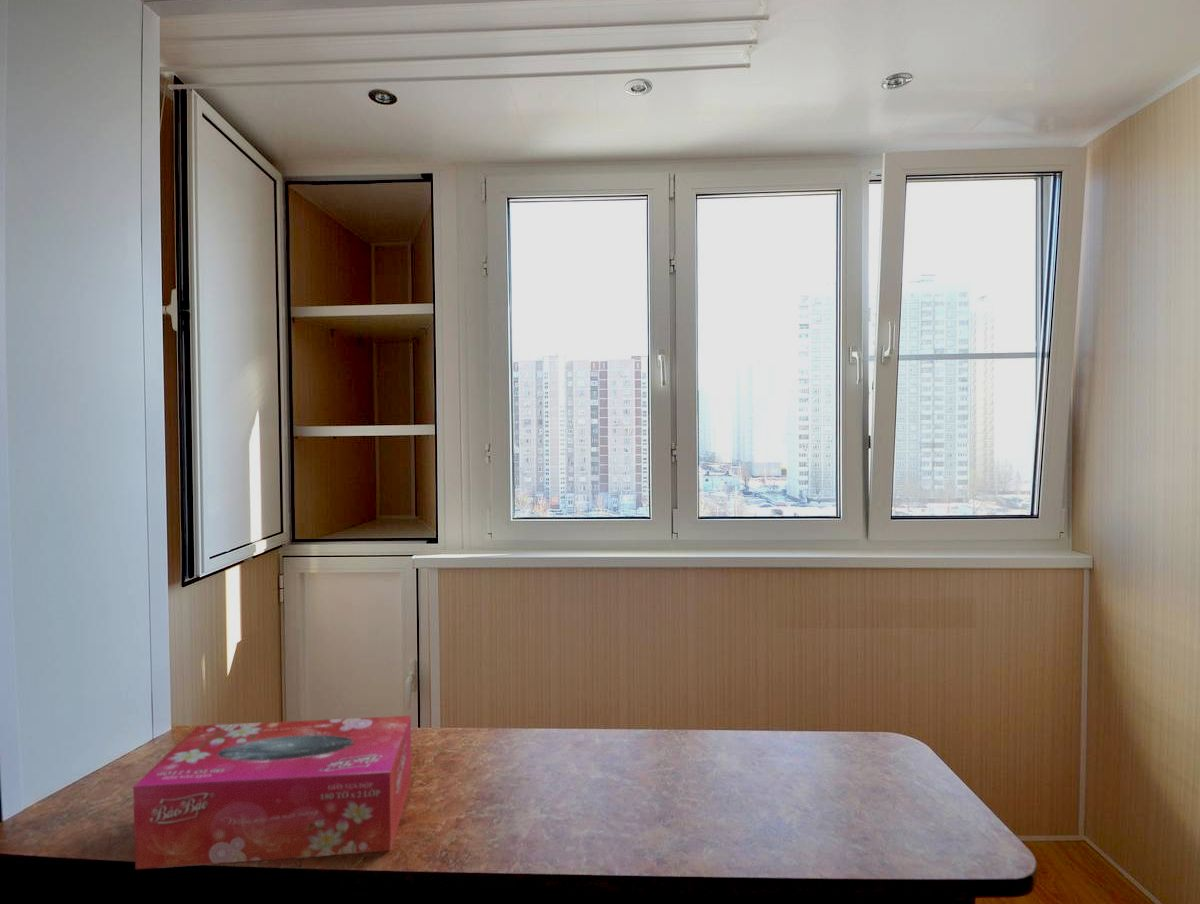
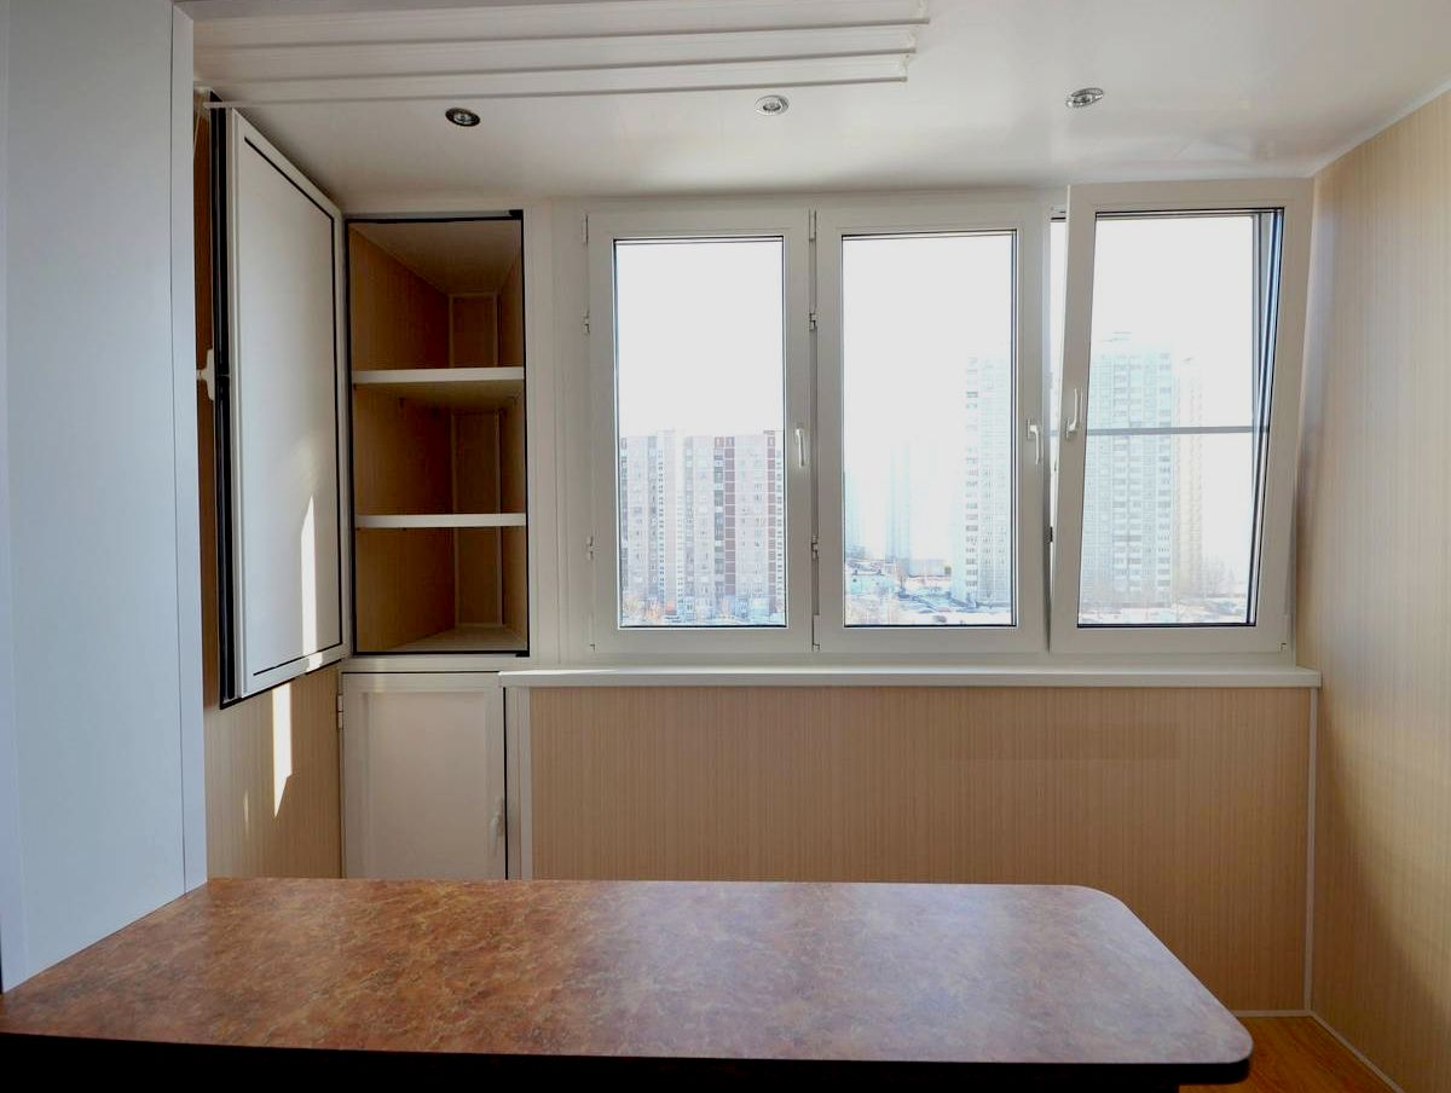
- tissue box (287, 784)
